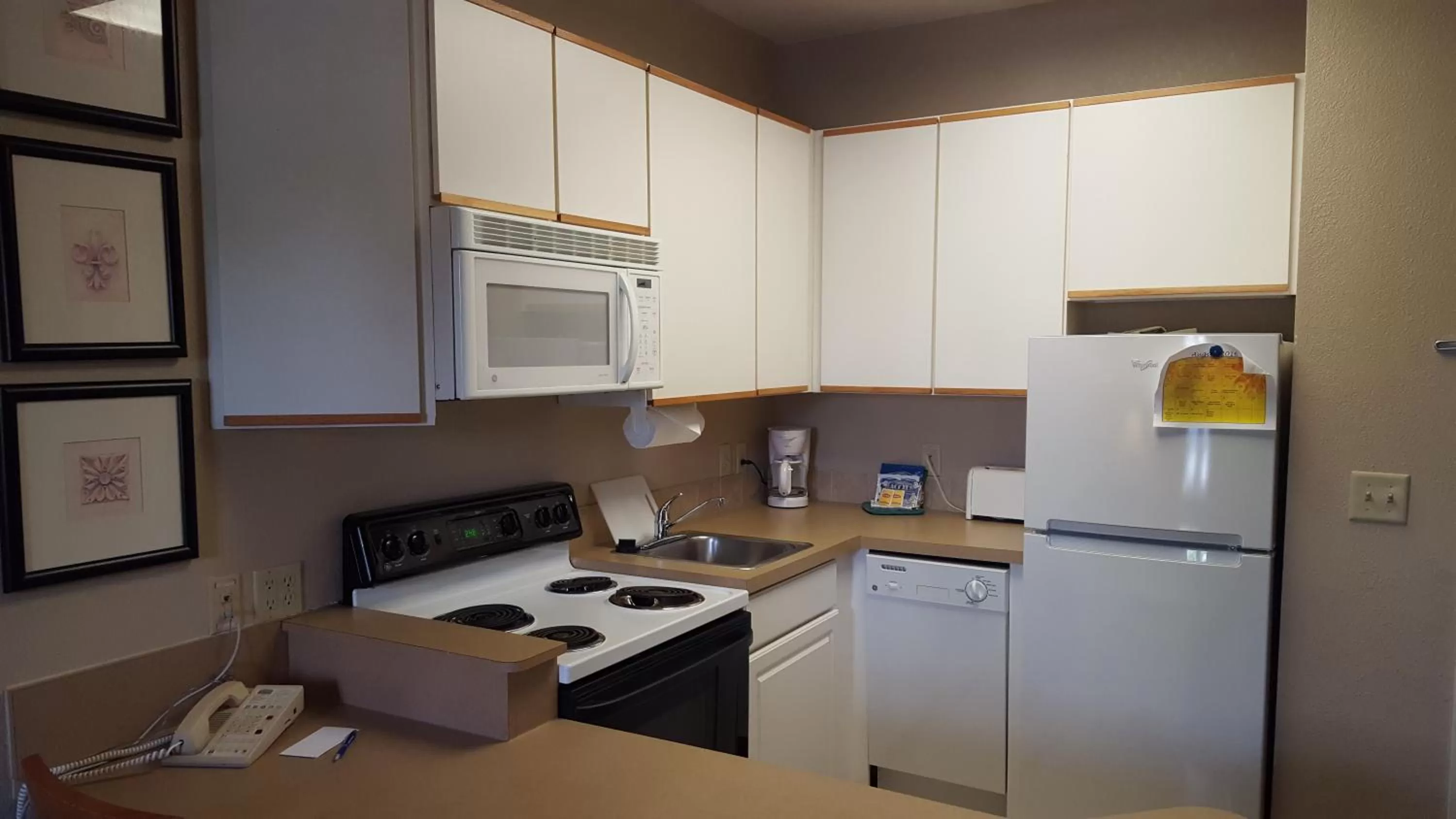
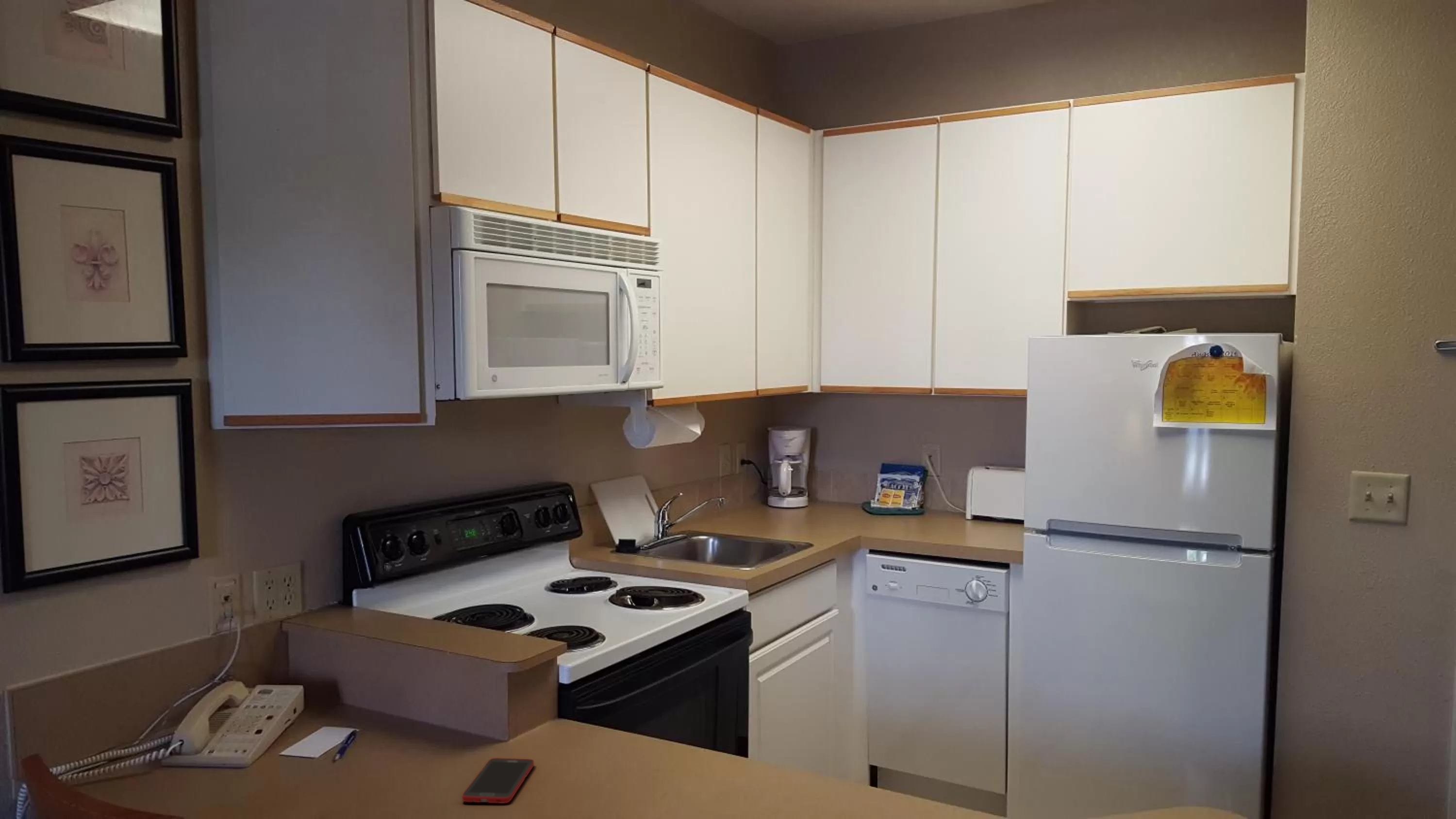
+ cell phone (499, 780)
